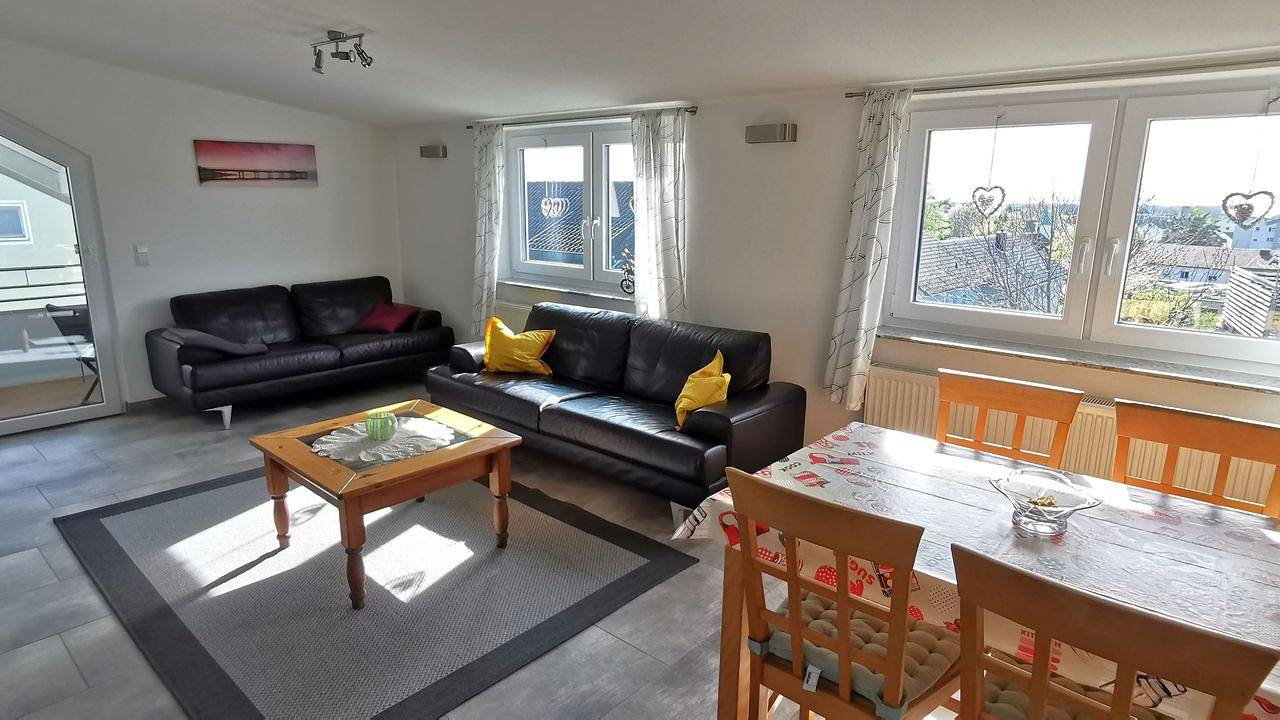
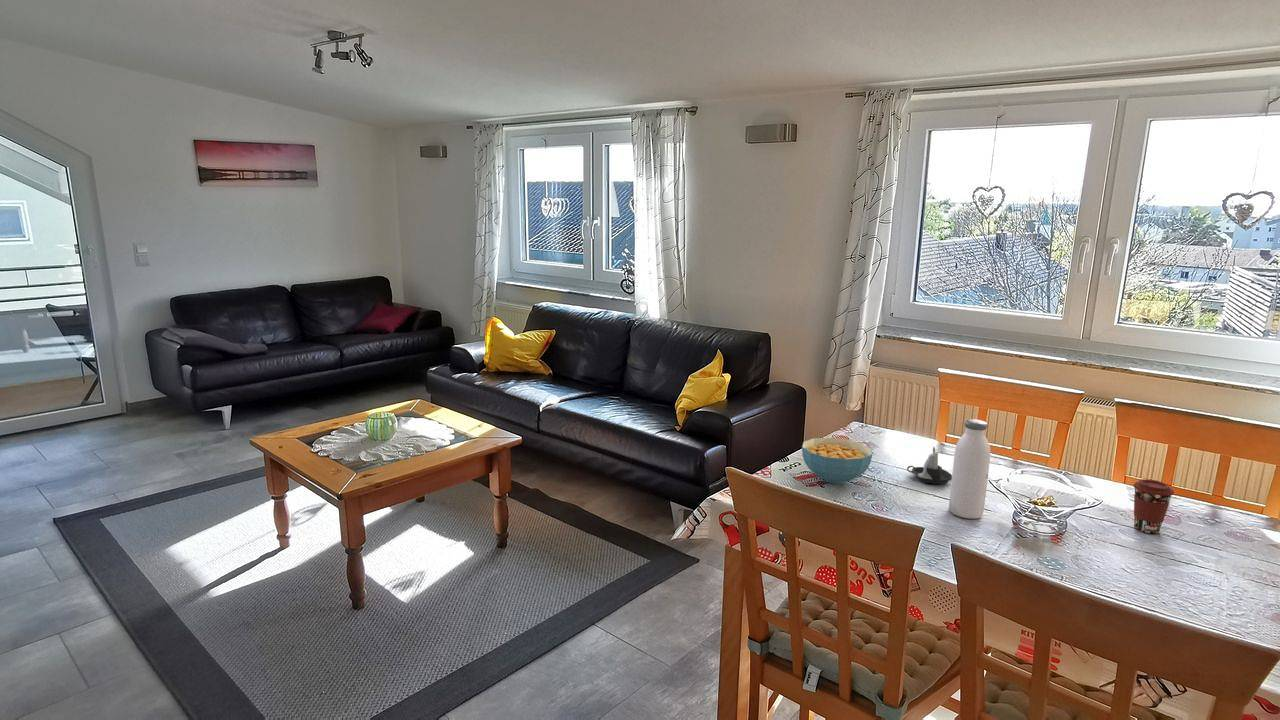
+ water bottle (970, 467)
+ candle (930, 462)
+ coffee cup (1150, 506)
+ cereal bowl (835, 464)
